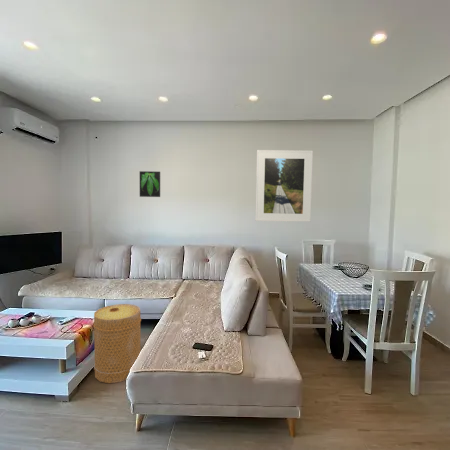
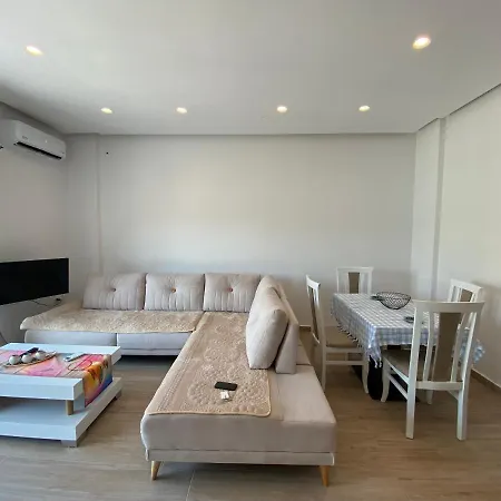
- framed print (283, 186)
- basket (117, 340)
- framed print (149, 184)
